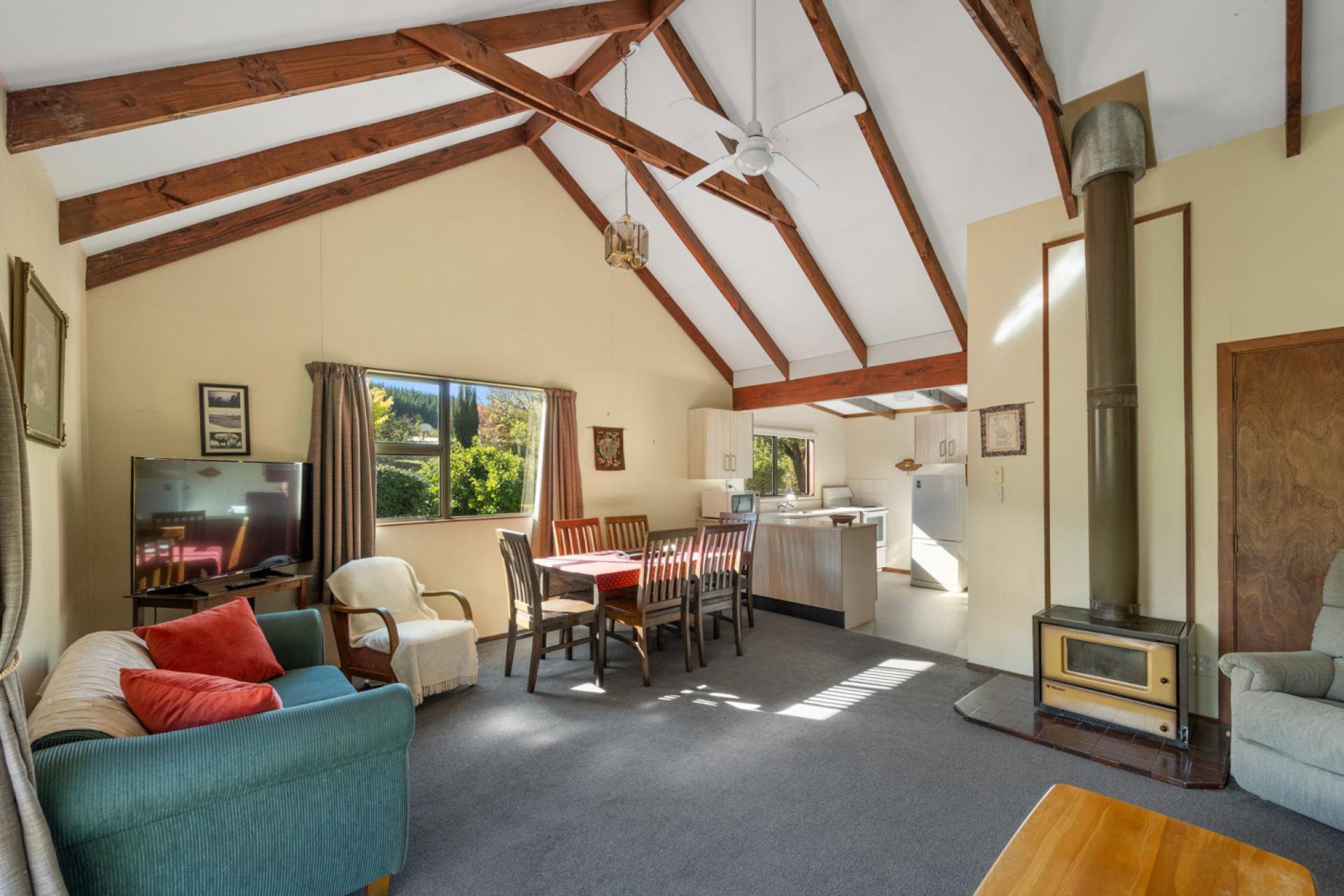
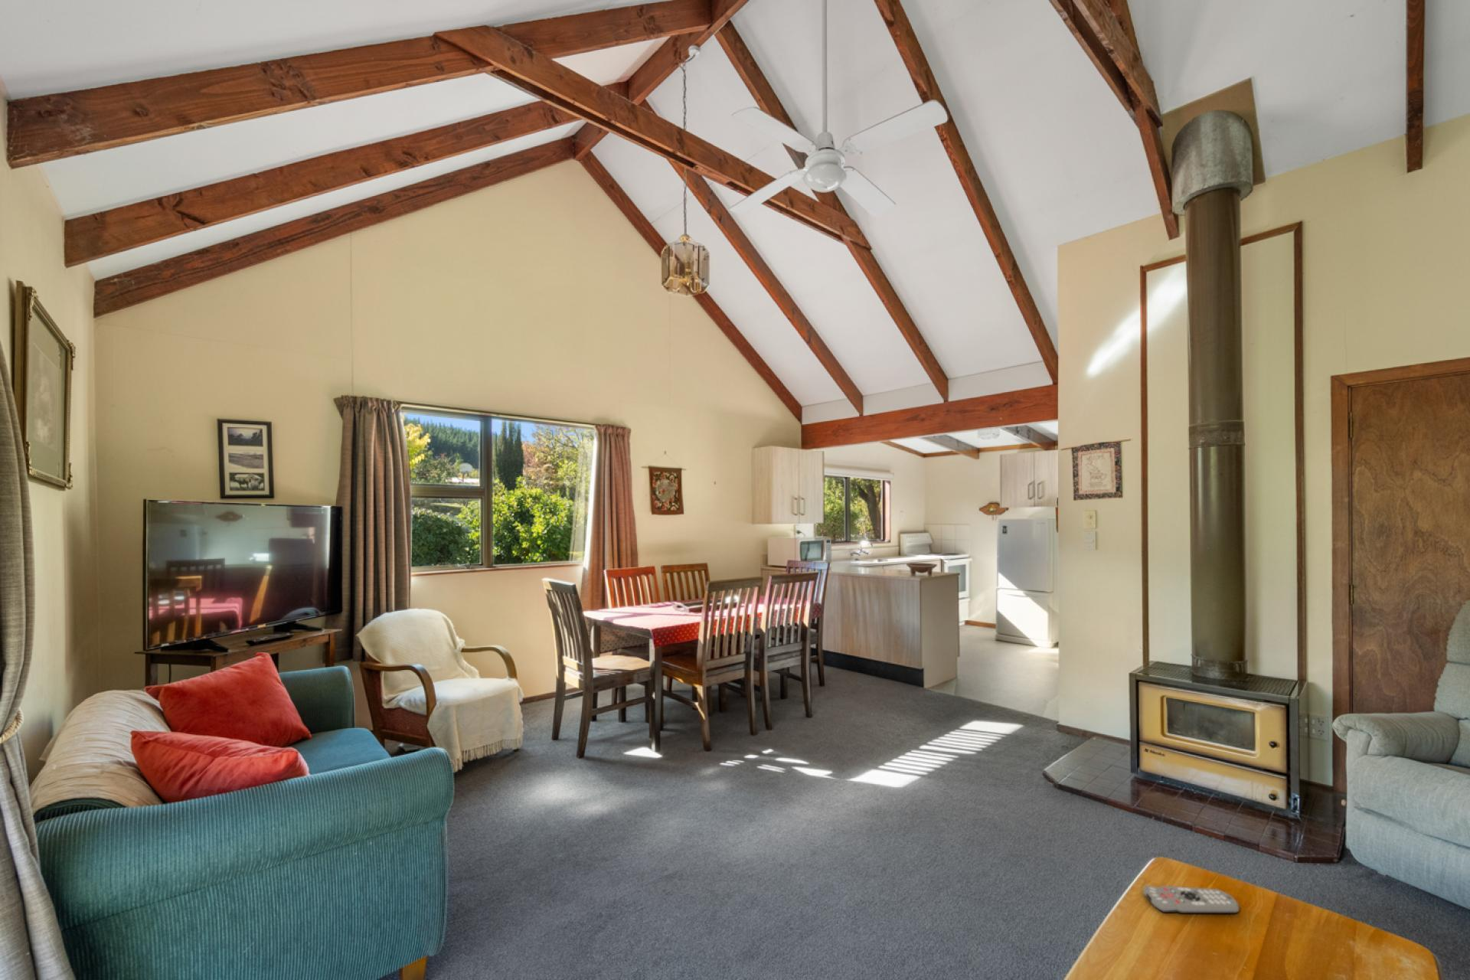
+ remote control (1191, 900)
